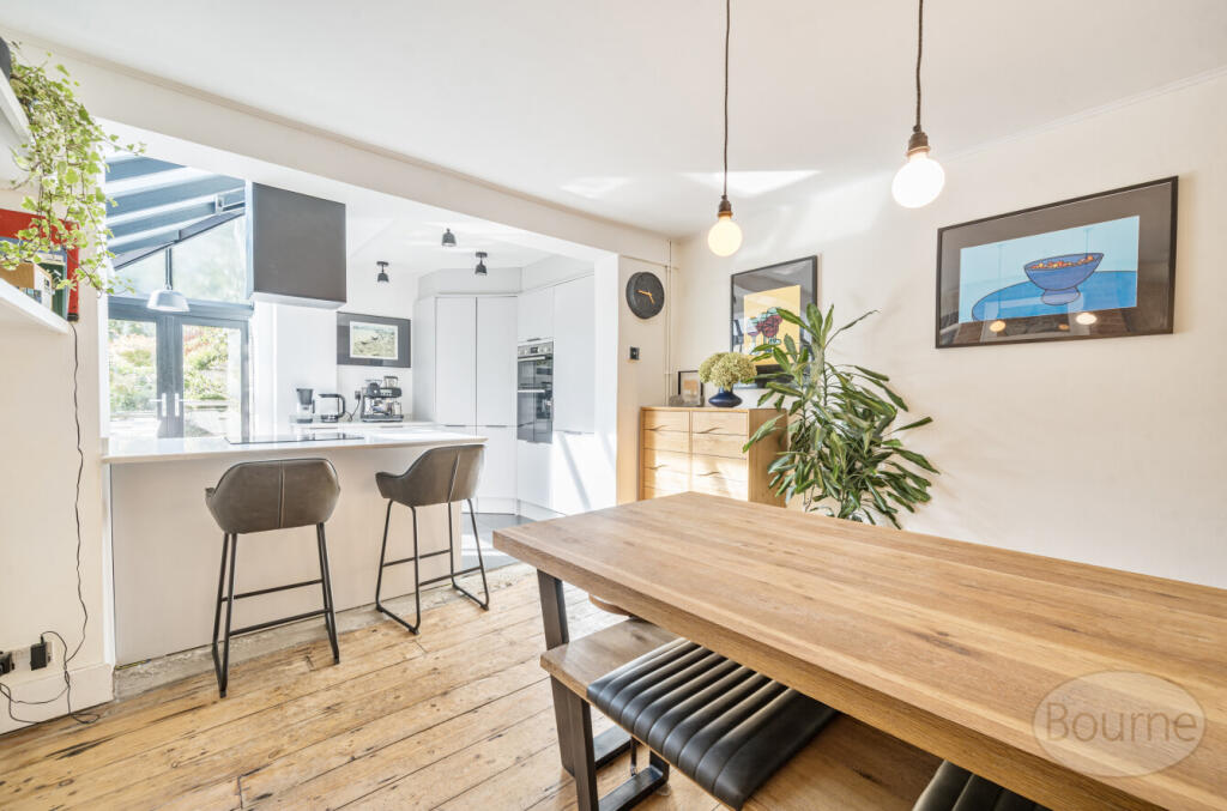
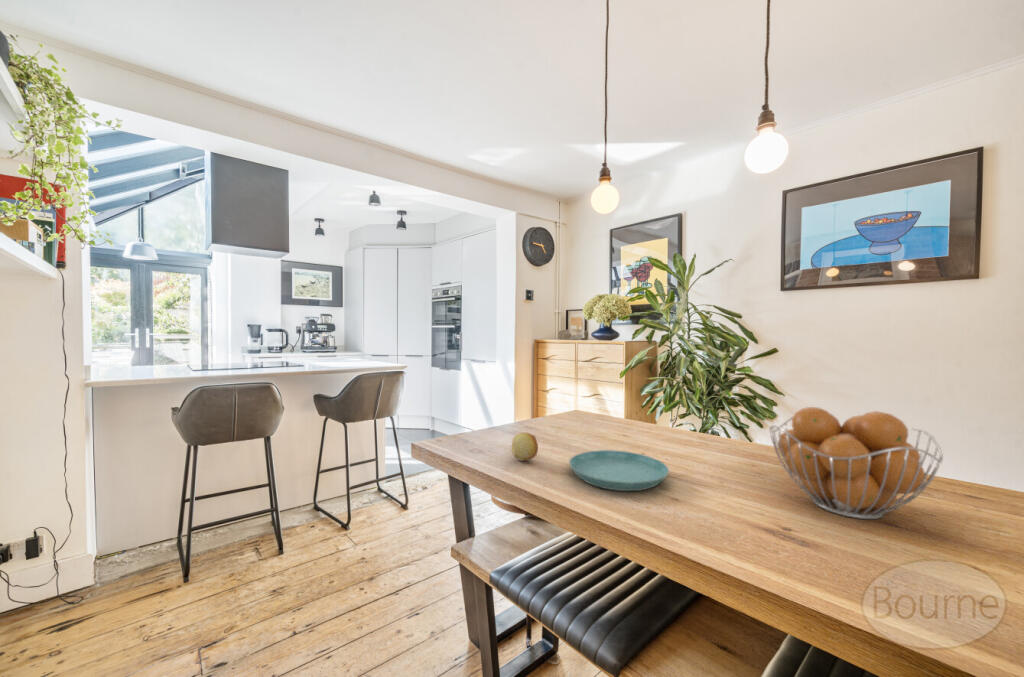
+ fruit basket (847, 457)
+ saucer (617, 470)
+ fruit (524, 446)
